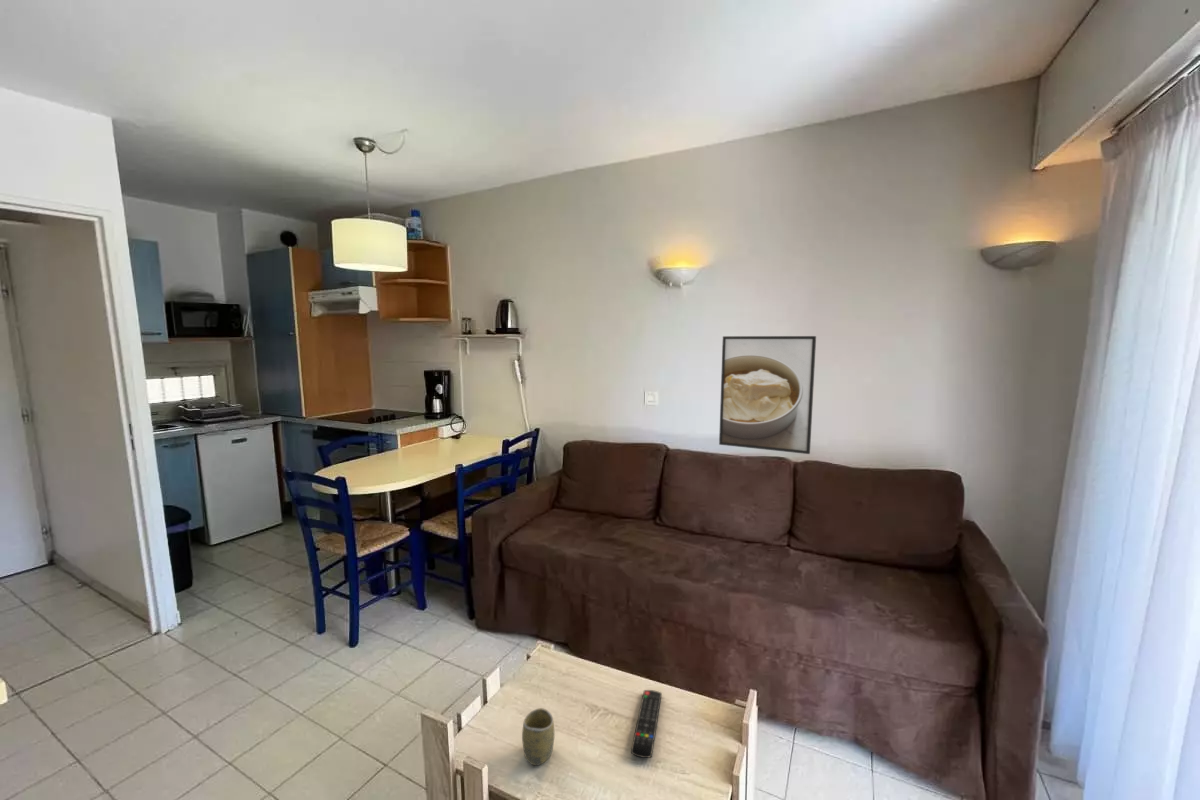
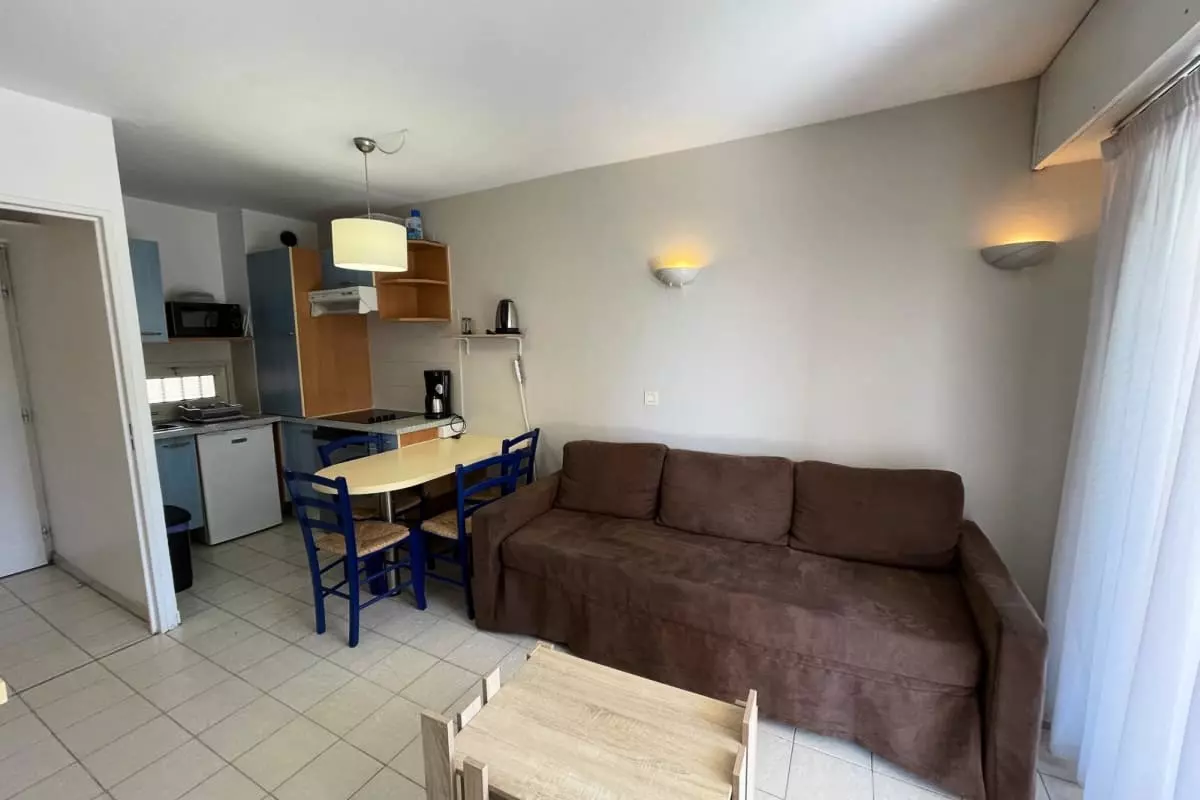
- cup (538, 736)
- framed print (765, 393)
- remote control (647, 721)
